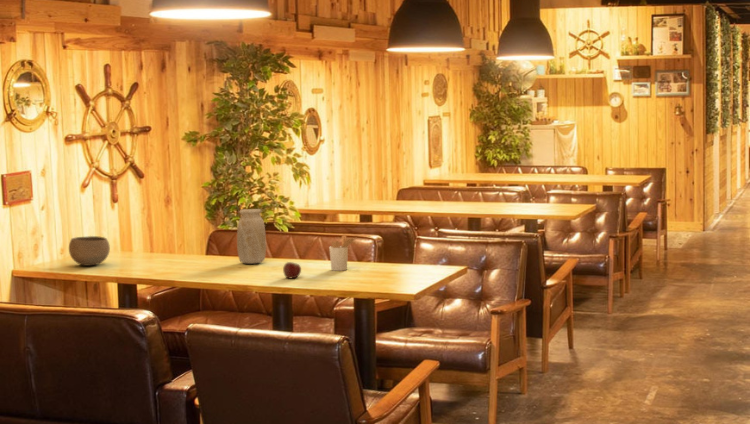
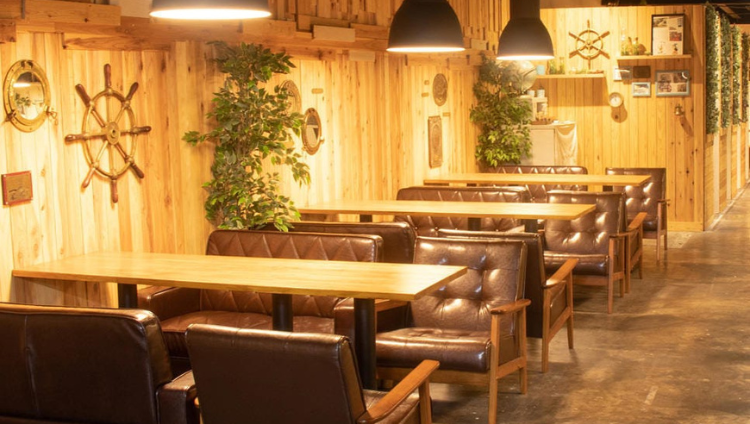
- bowl (89, 251)
- utensil holder (342, 252)
- apple (292, 270)
- vase (251, 236)
